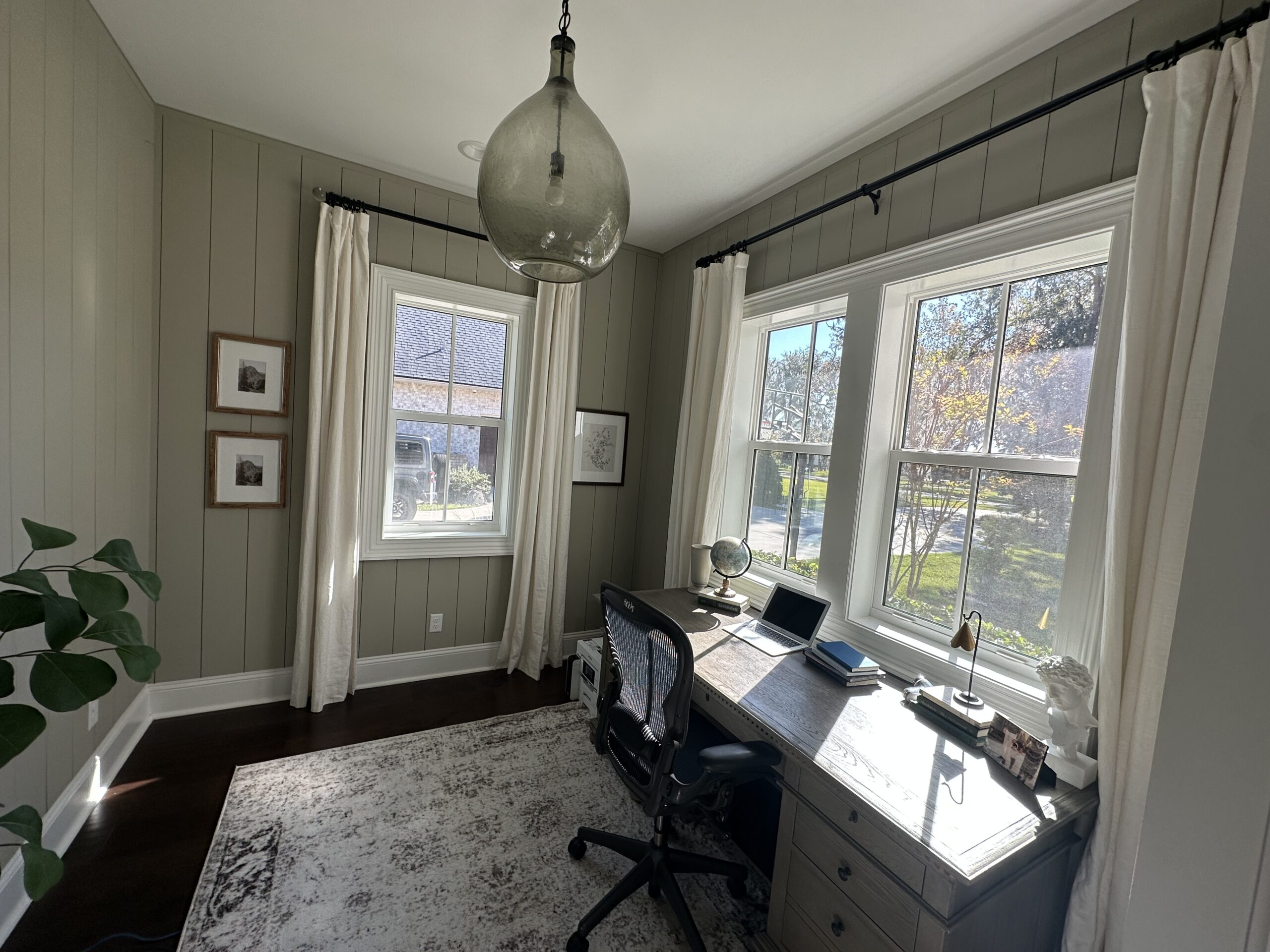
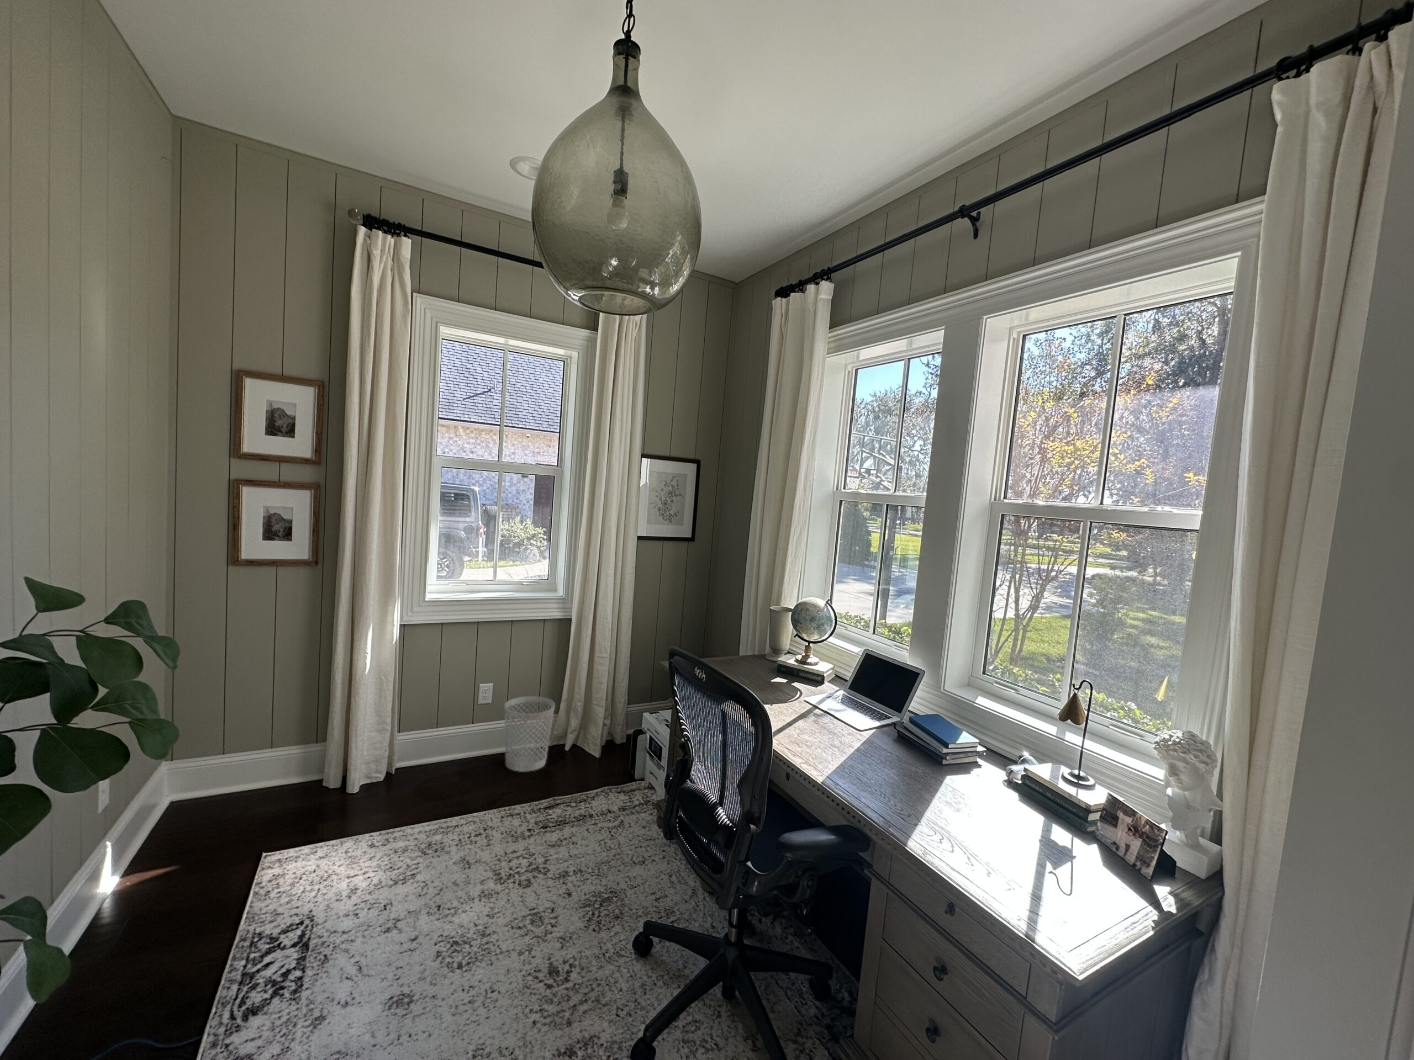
+ wastebasket (527, 734)
